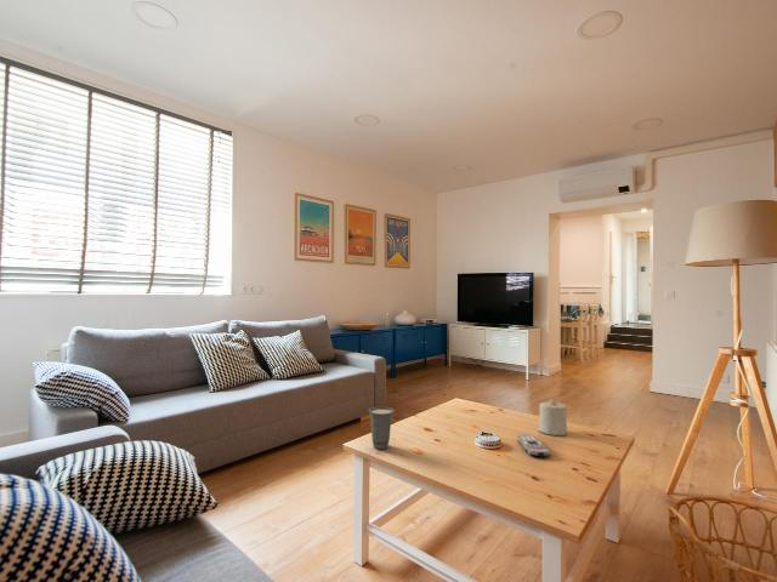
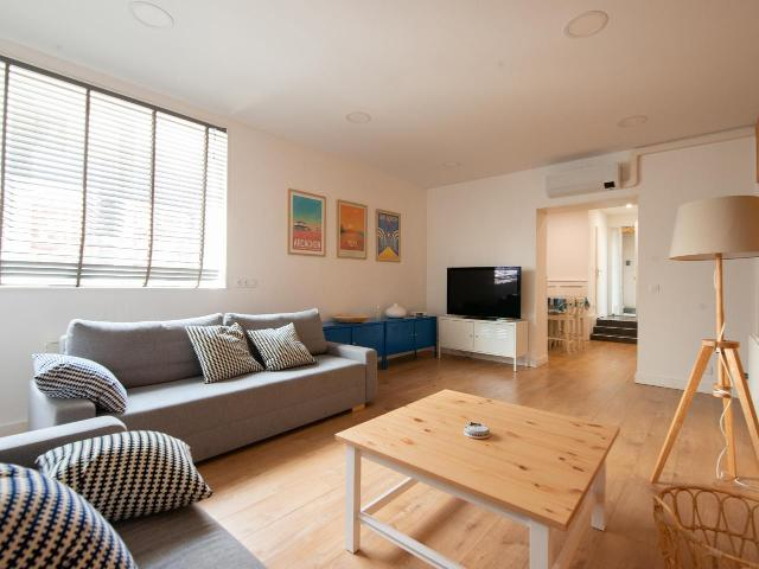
- cup (380, 428)
- remote control (532, 445)
- candle (552, 415)
